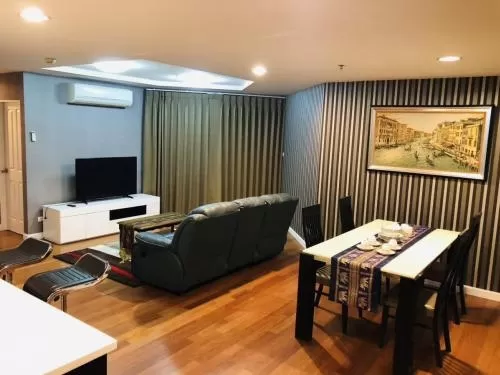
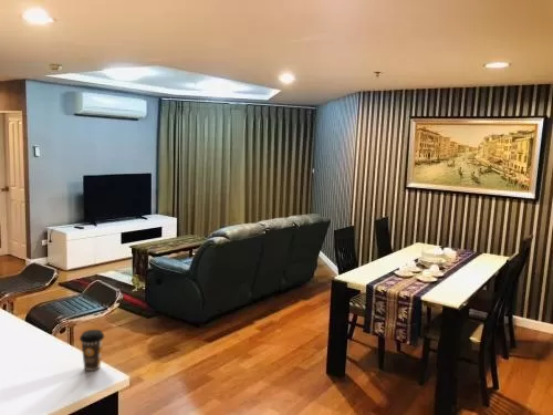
+ coffee cup (92, 350)
